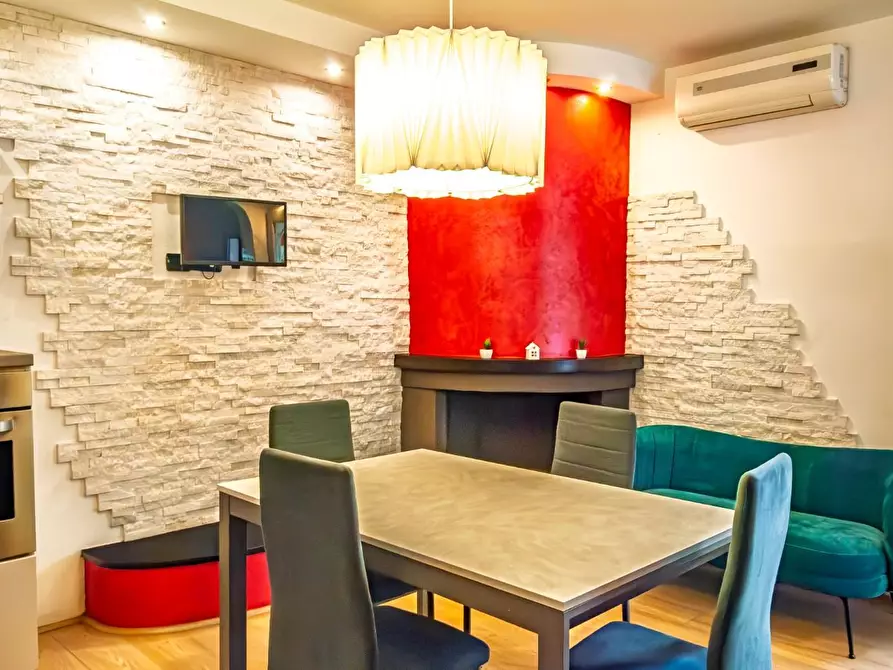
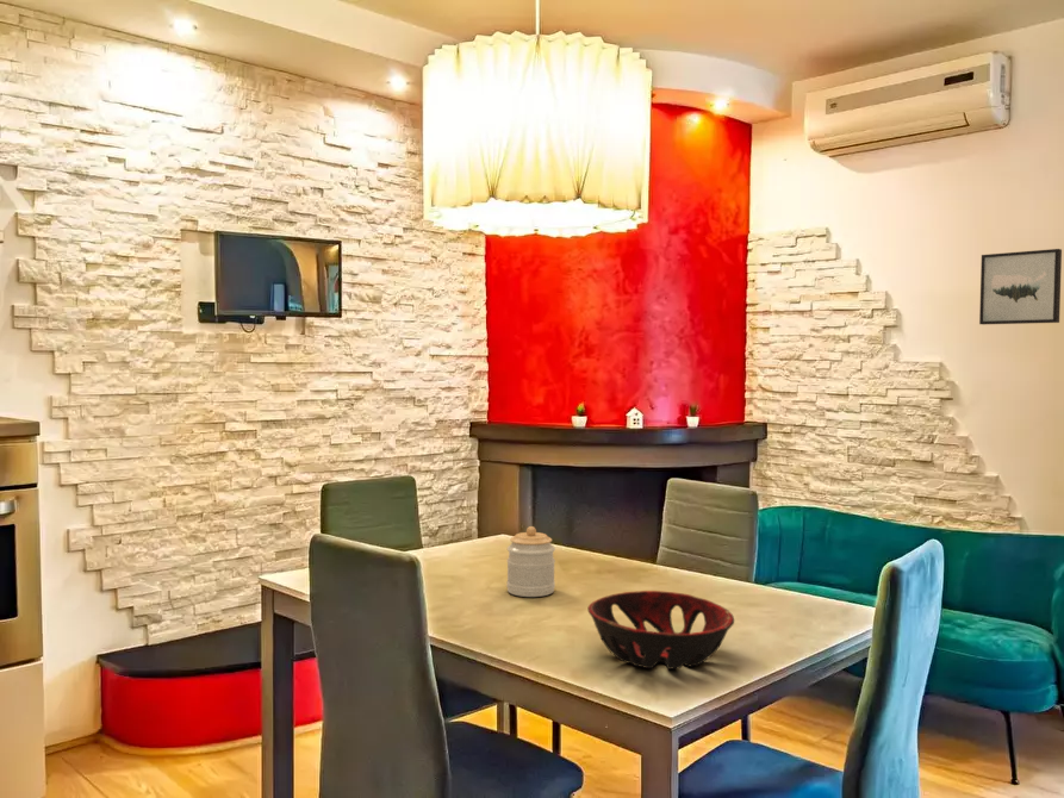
+ decorative bowl (659, 632)
+ wall art (1019, 287)
+ jar (530, 559)
